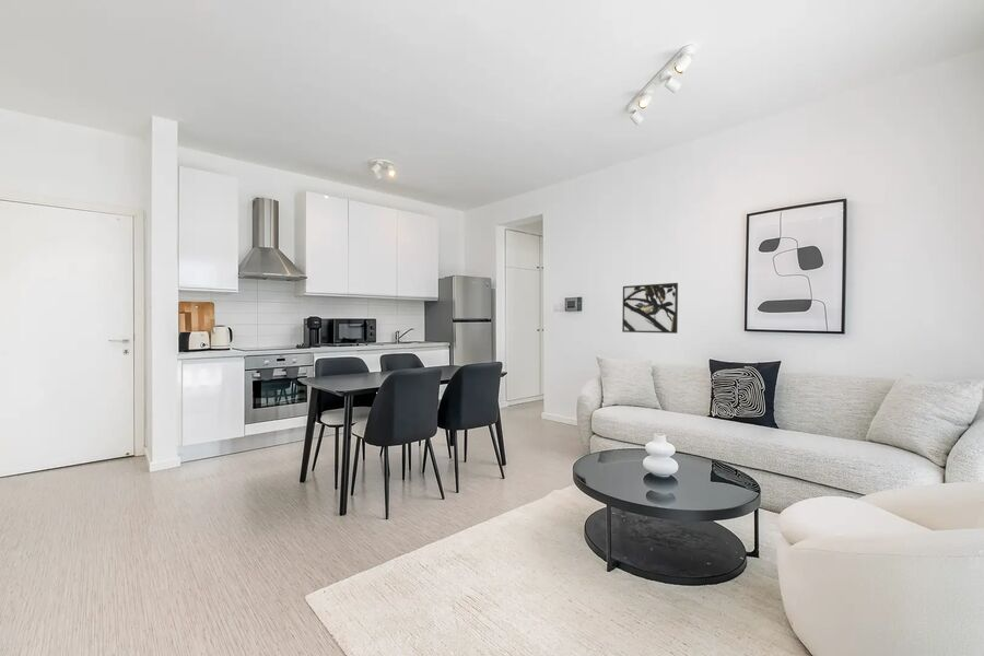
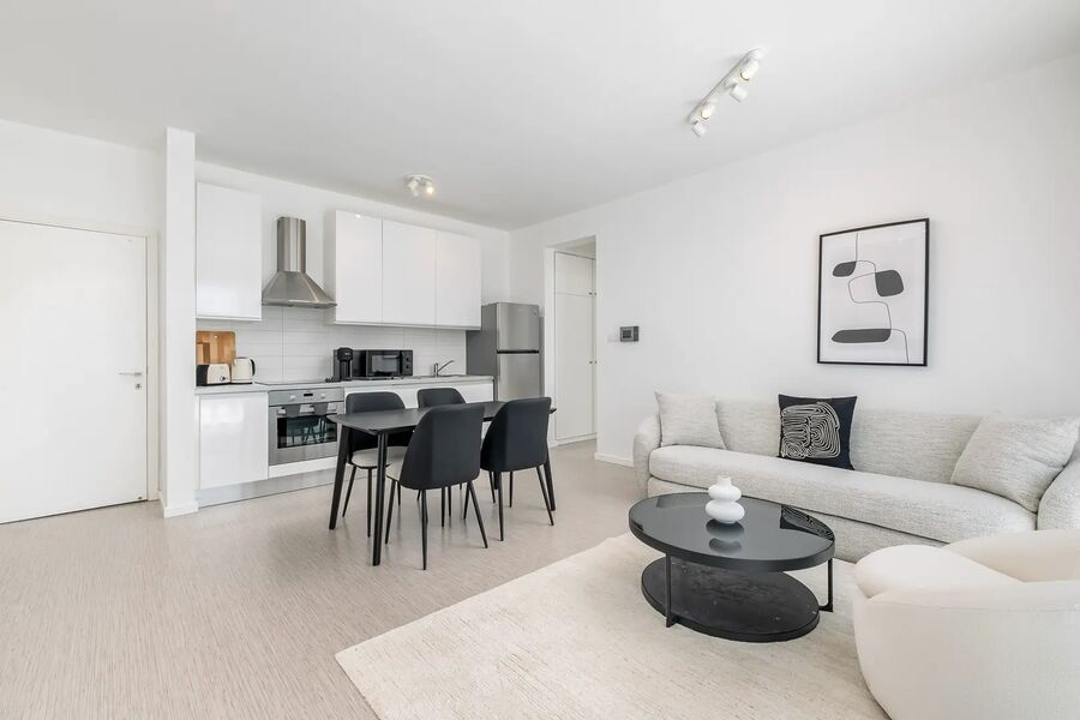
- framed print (648, 308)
